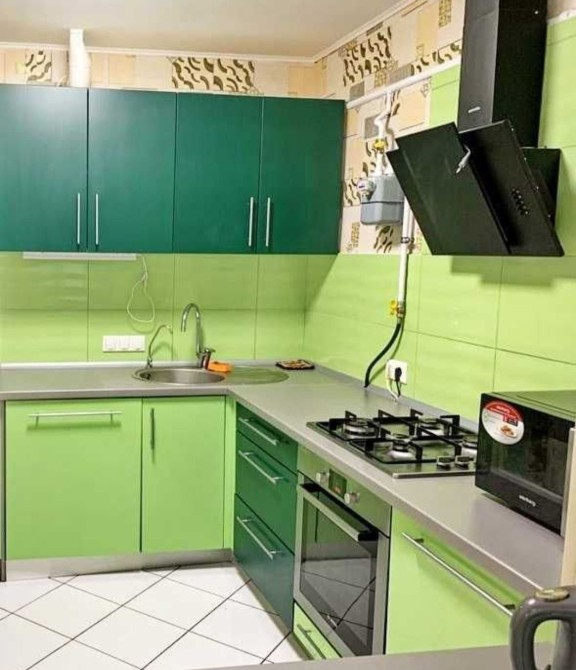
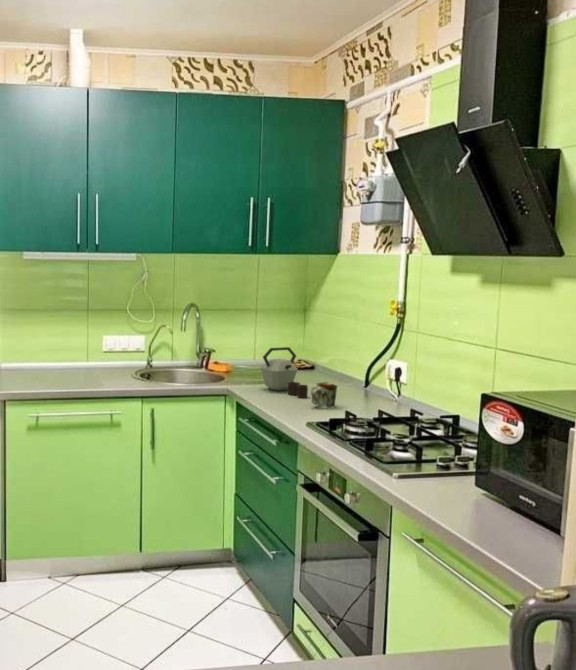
+ mug (323, 395)
+ kettle (288, 371)
